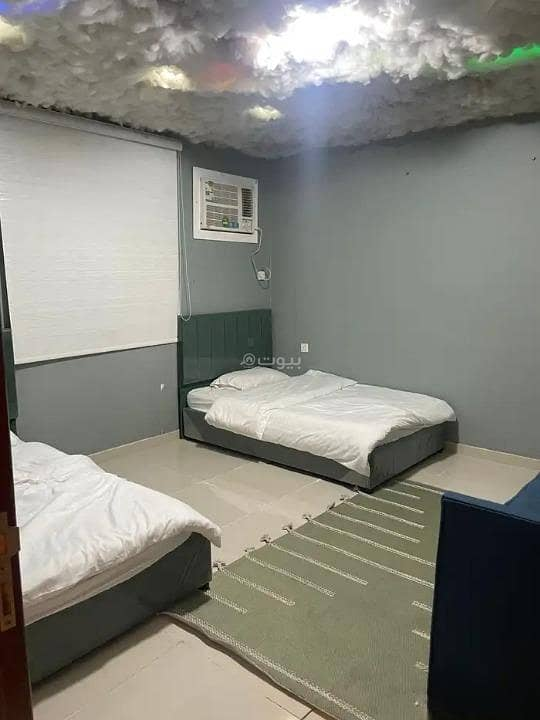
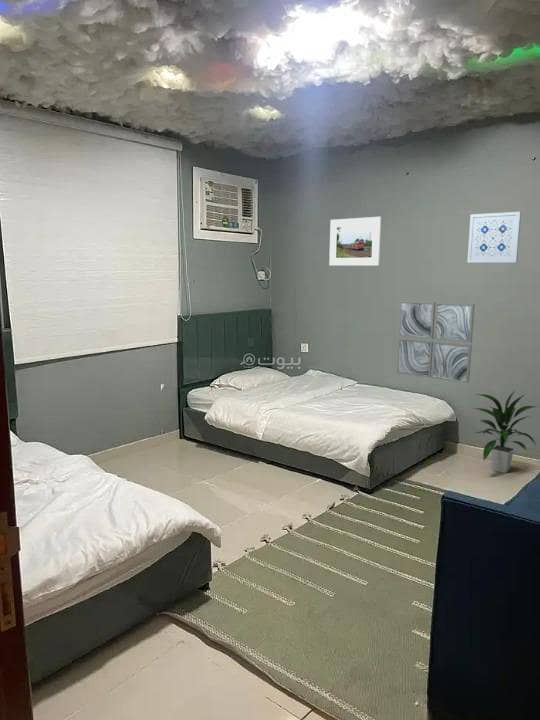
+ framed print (354, 242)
+ wall art (493, 238)
+ indoor plant (501, 430)
+ wall art (434, 339)
